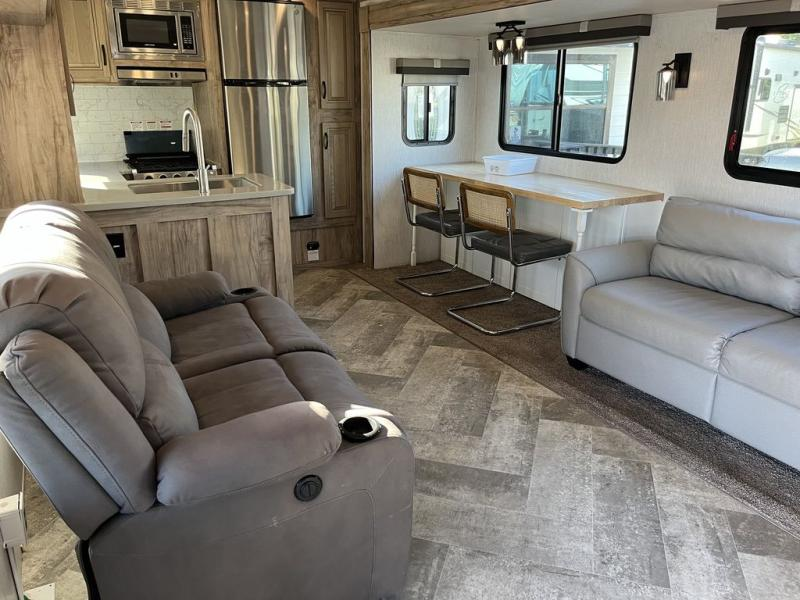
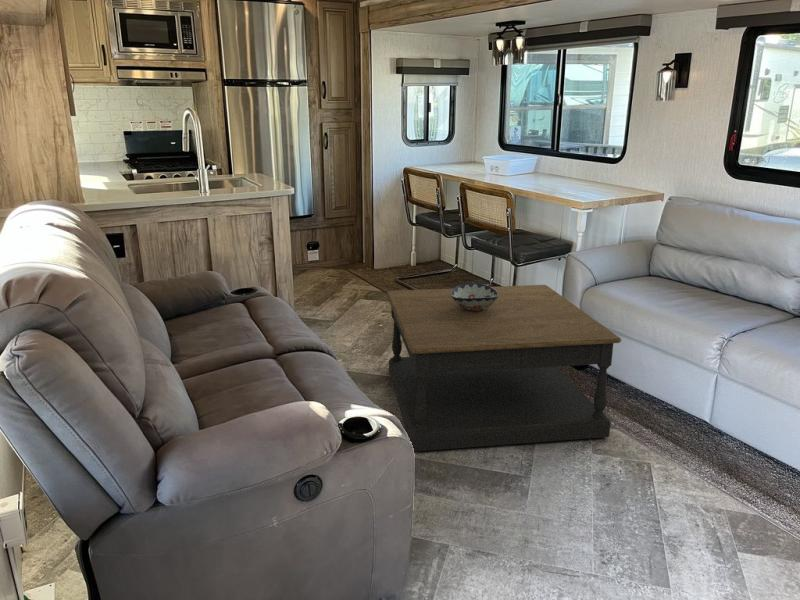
+ decorative bowl (474, 298)
+ coffee table (488, 356)
